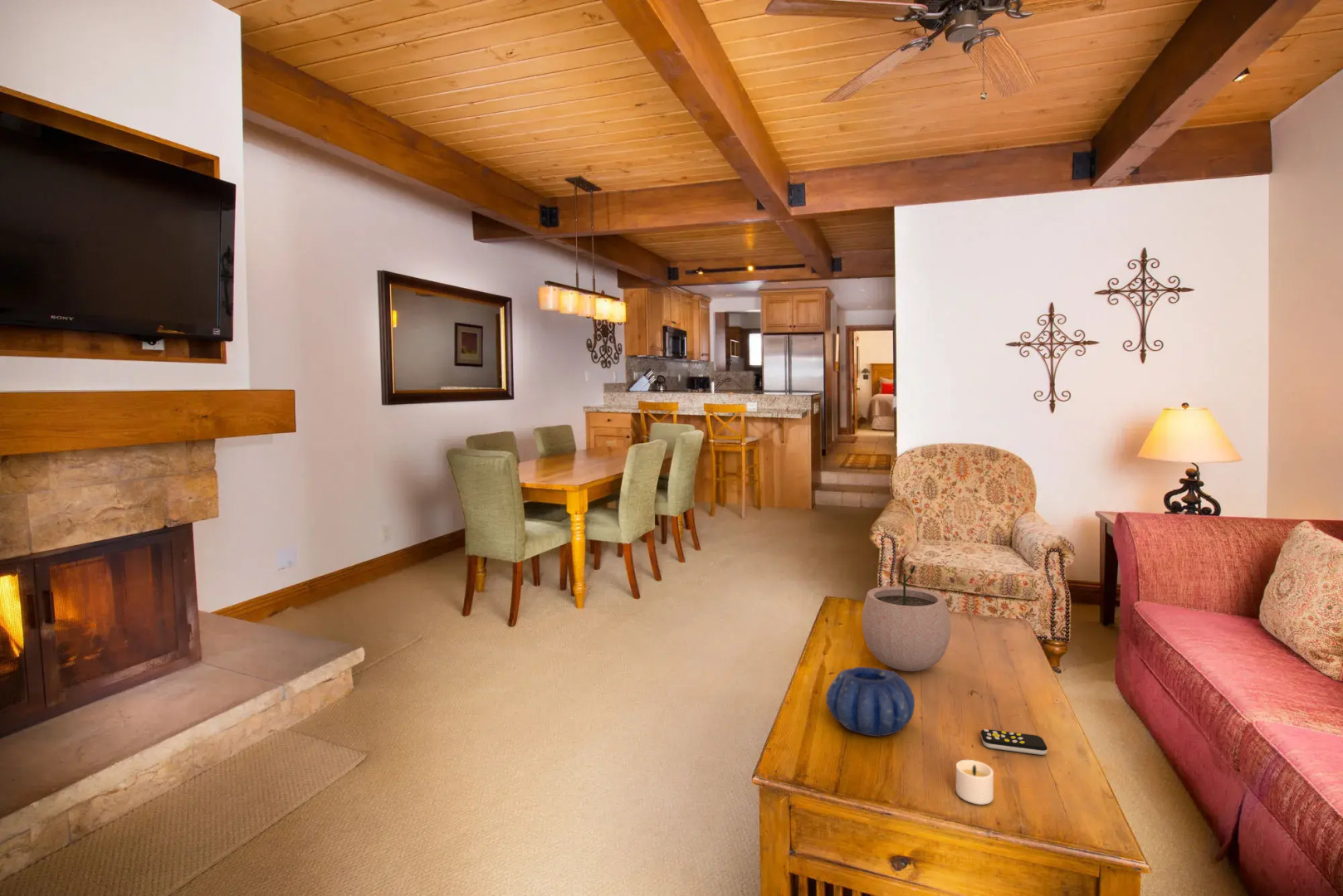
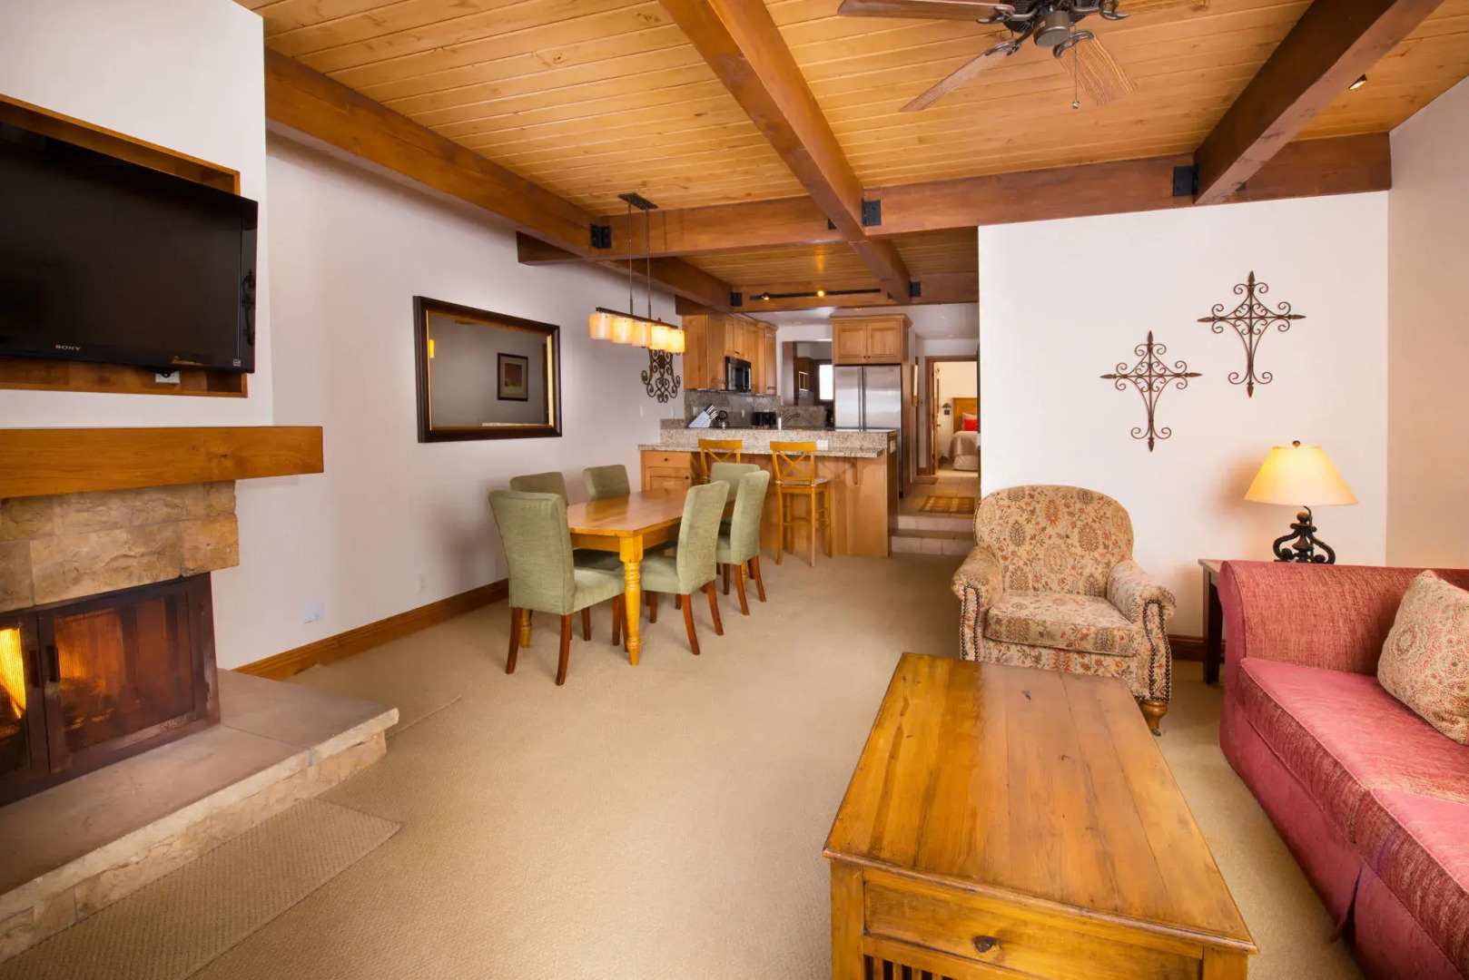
- remote control (1013, 741)
- candle (974, 775)
- plant pot (905, 615)
- decorative bowl (870, 698)
